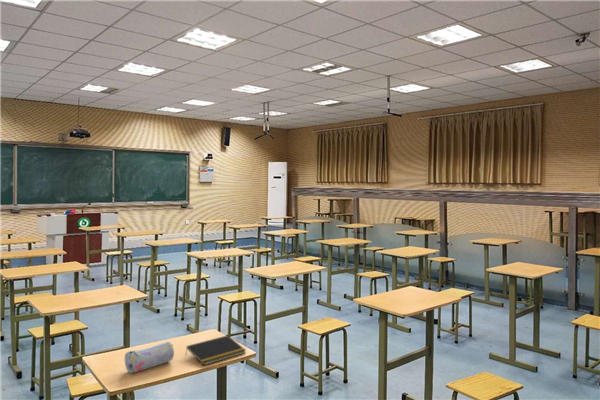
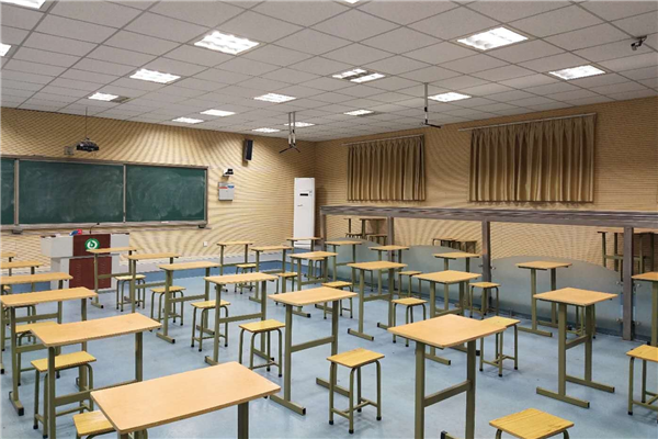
- pencil case (149, 356)
- notepad (216, 349)
